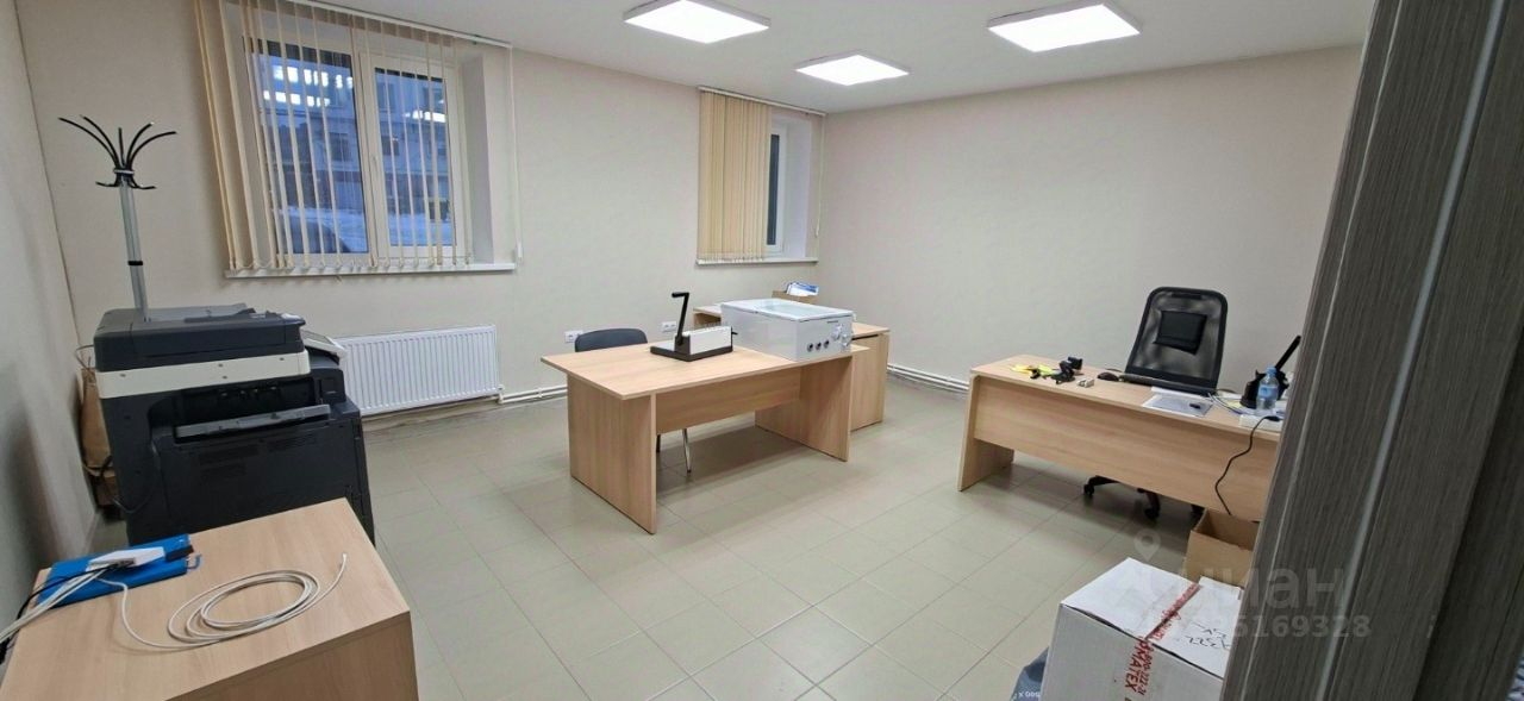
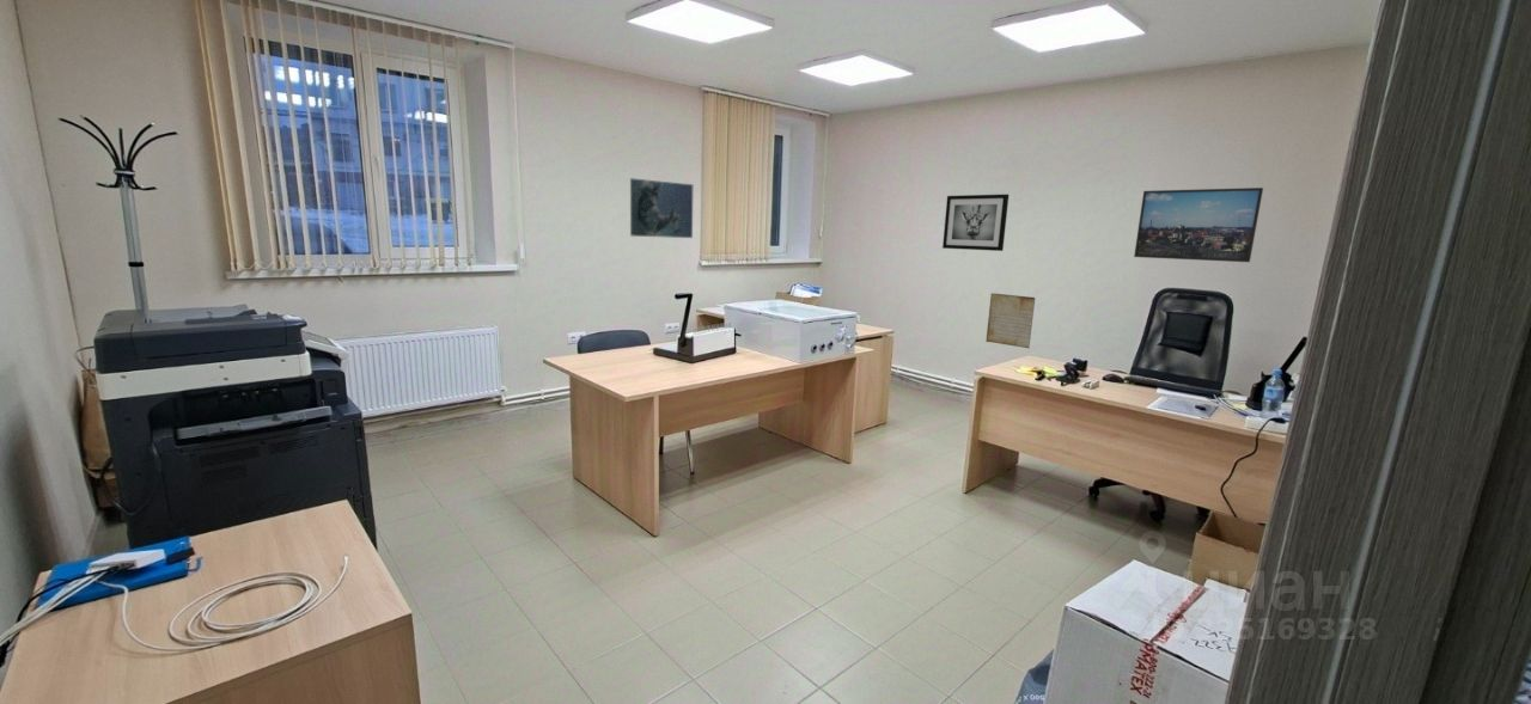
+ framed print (1194, 225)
+ wall art (974, 222)
+ map (663, 209)
+ periodic table (1010, 320)
